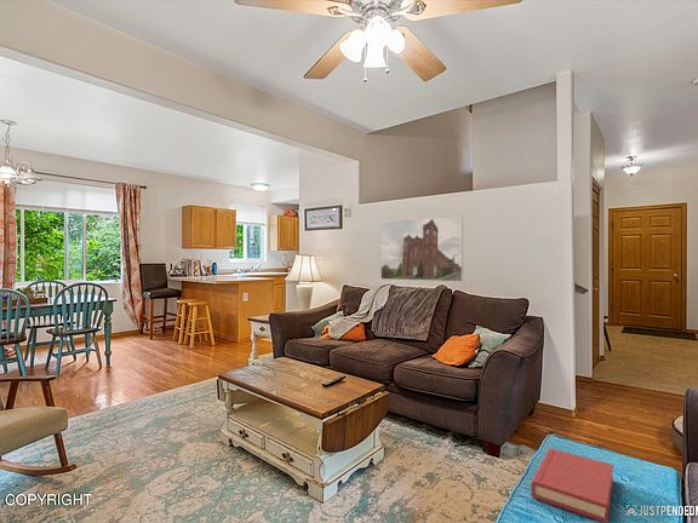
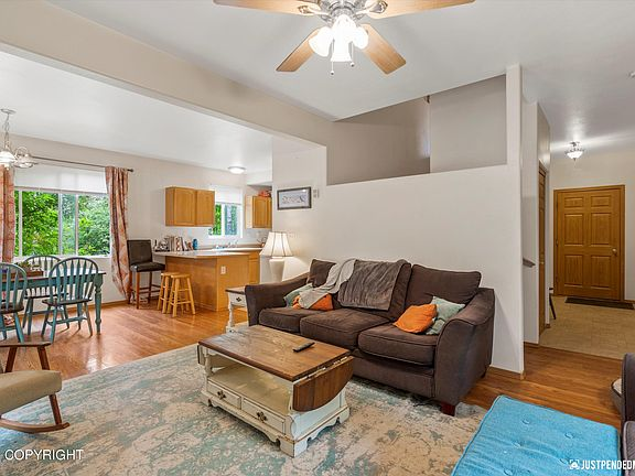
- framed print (418, 249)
- hardback book (573, 479)
